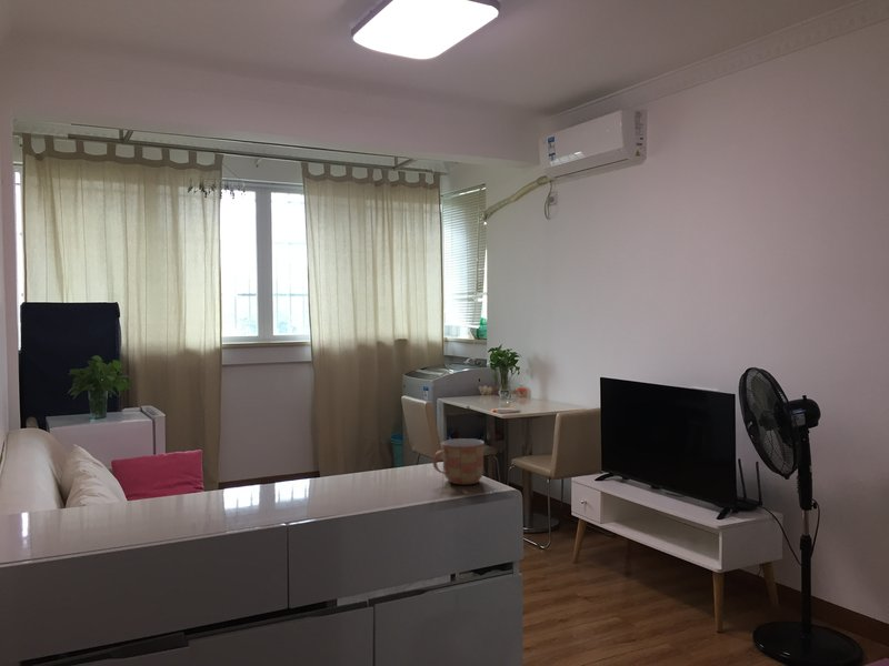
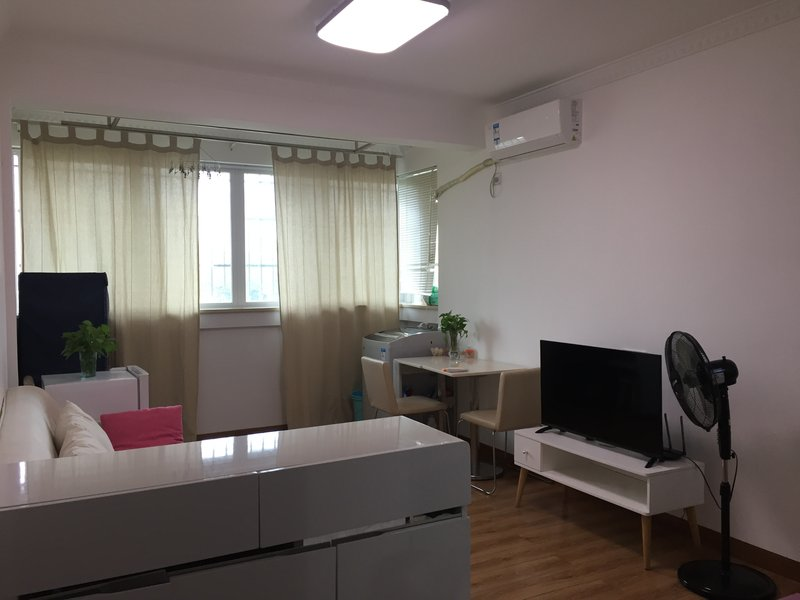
- mug (458, 462)
